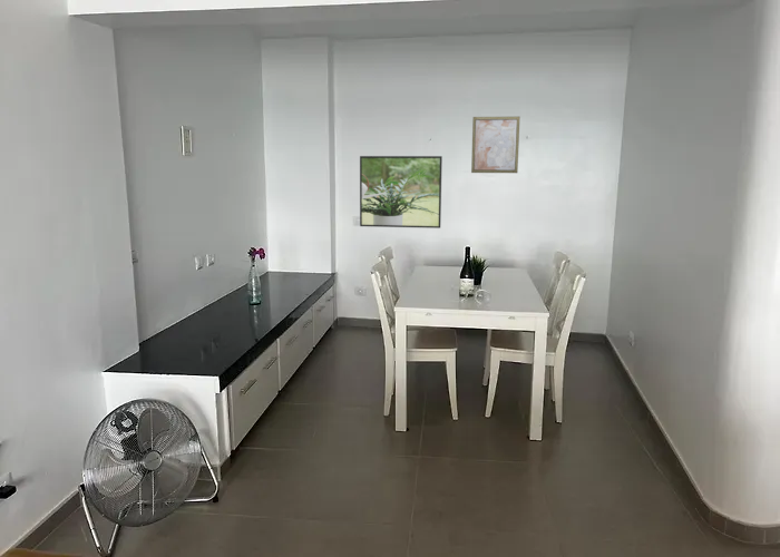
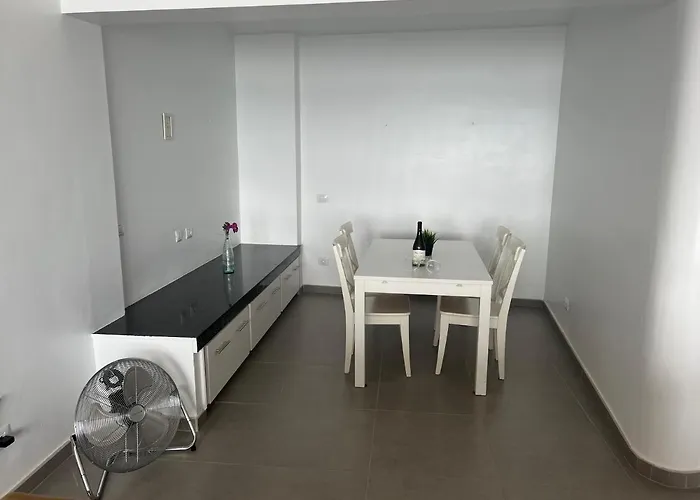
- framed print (400, 192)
- wall art (495, 145)
